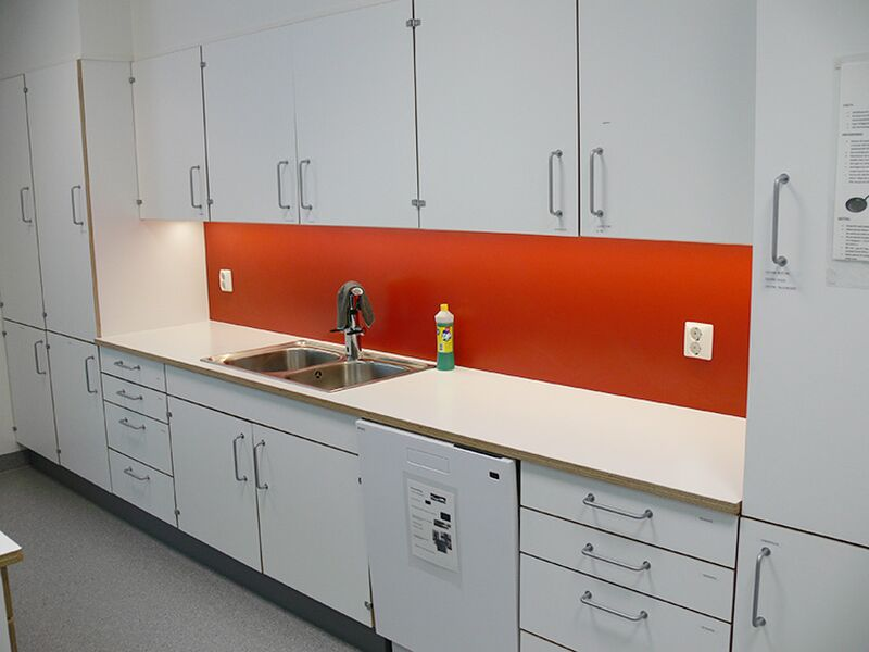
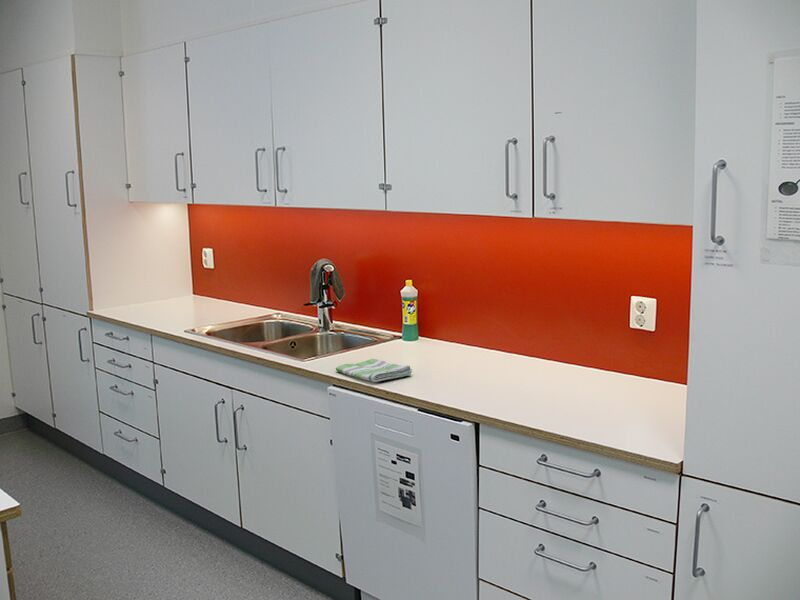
+ dish towel (373, 368)
